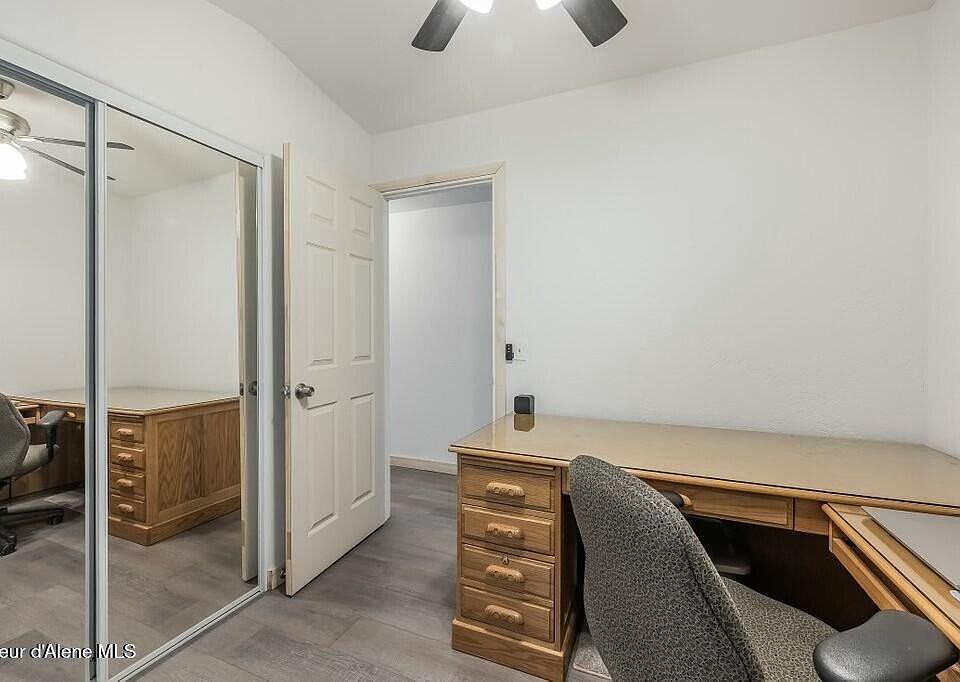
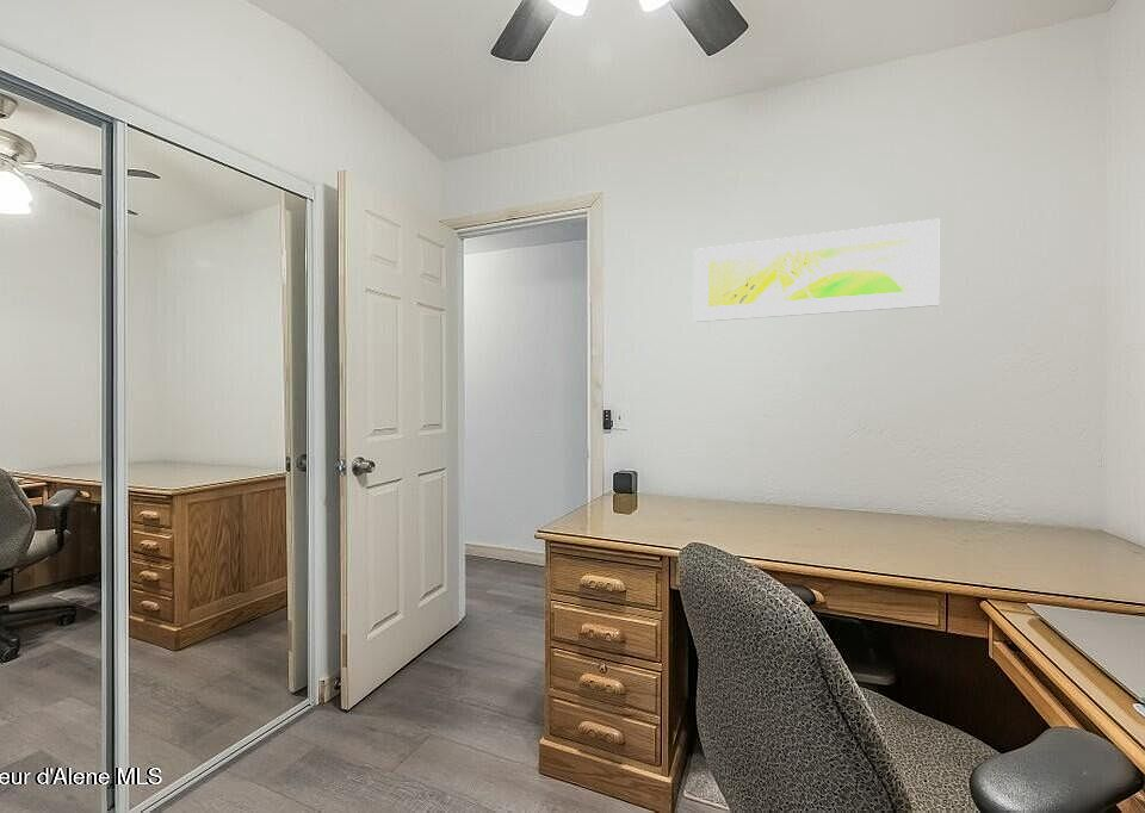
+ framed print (805, 274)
